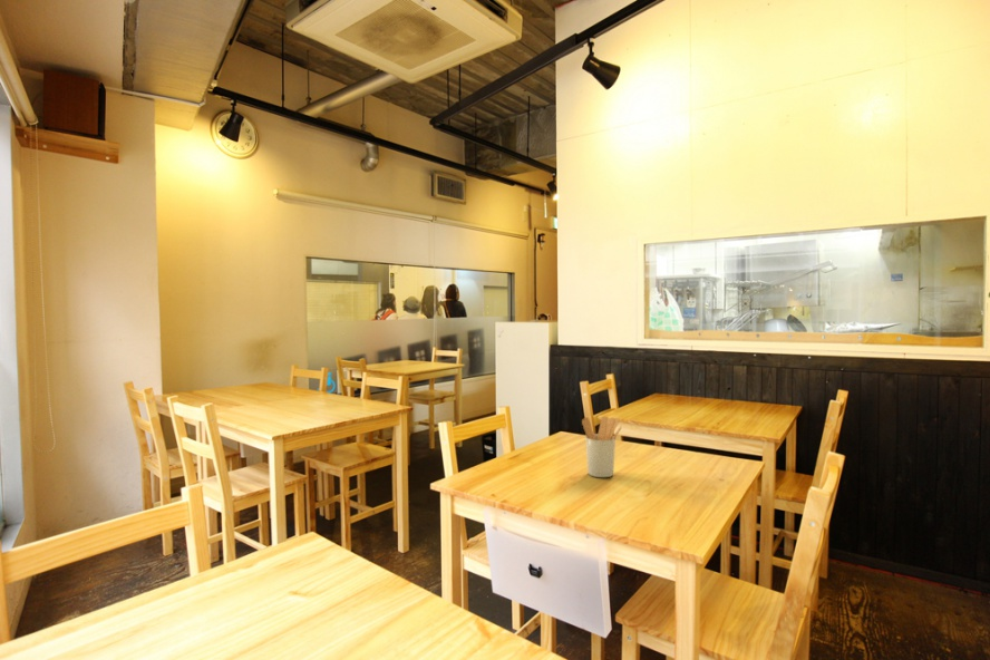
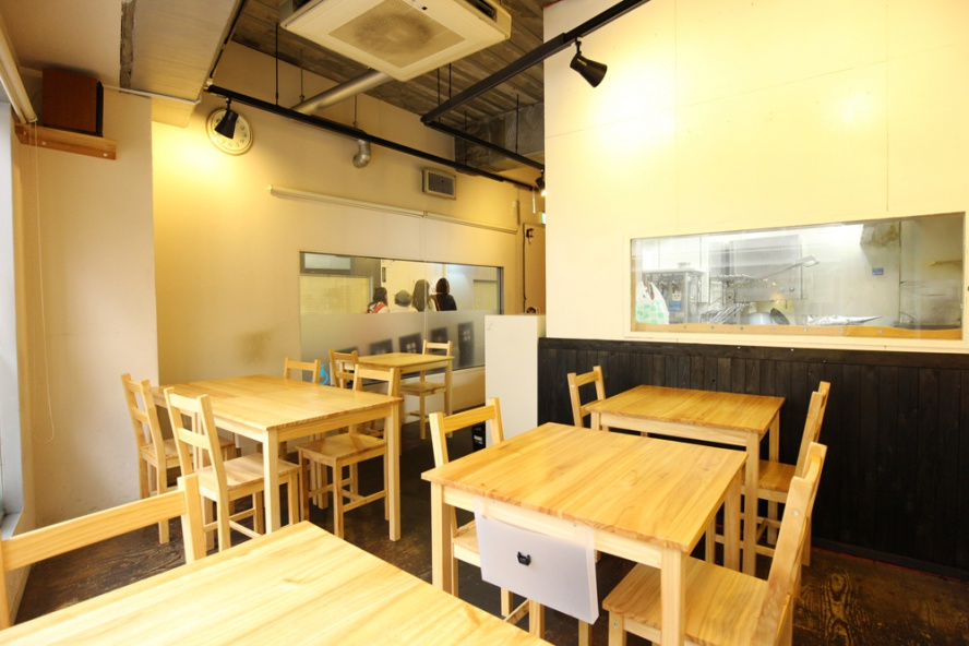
- utensil holder (603, 445)
